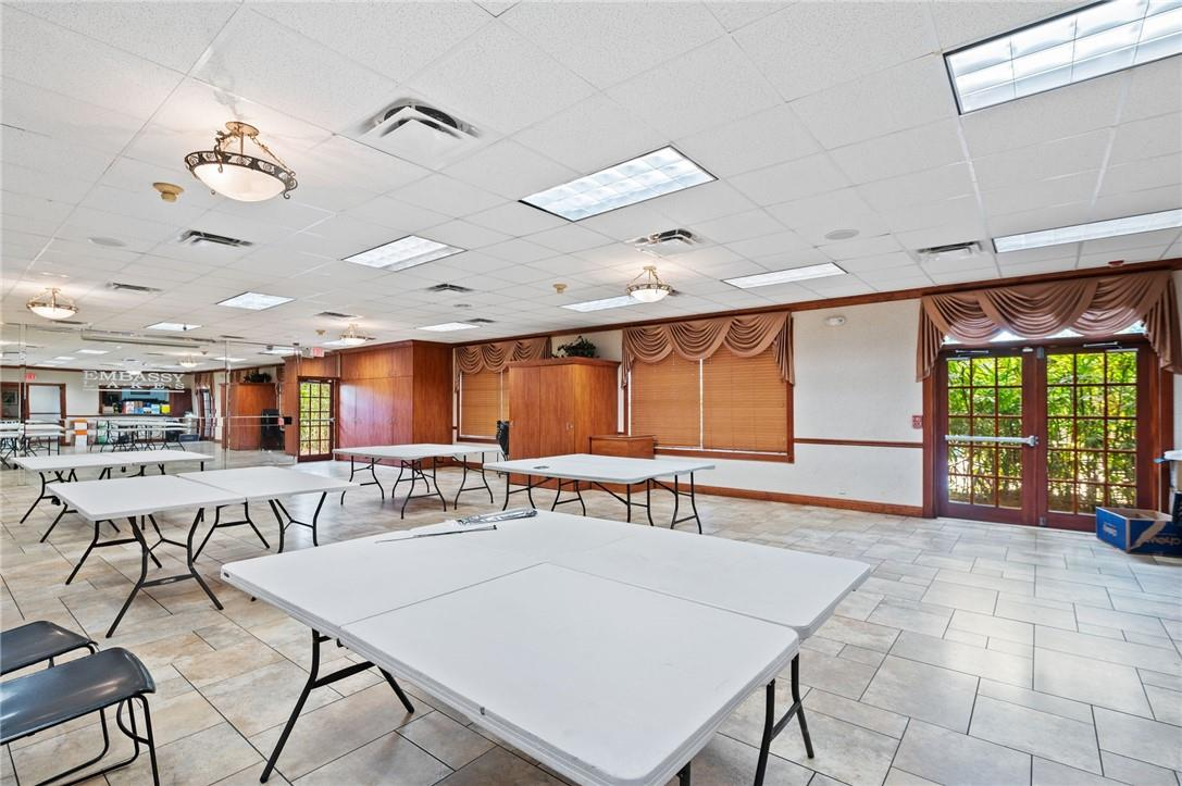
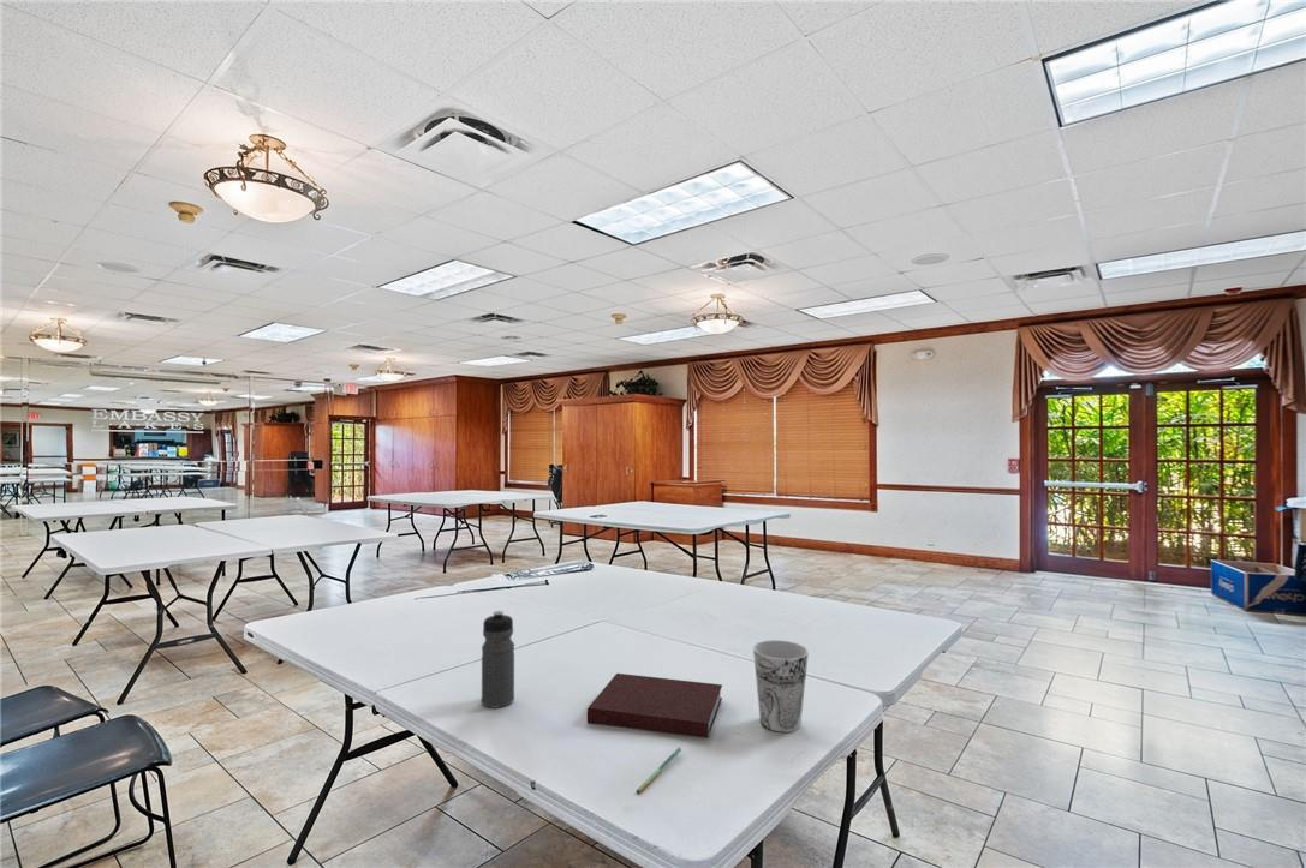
+ pen (660, 768)
+ water bottle (497, 656)
+ notebook (657, 702)
+ cup (780, 686)
